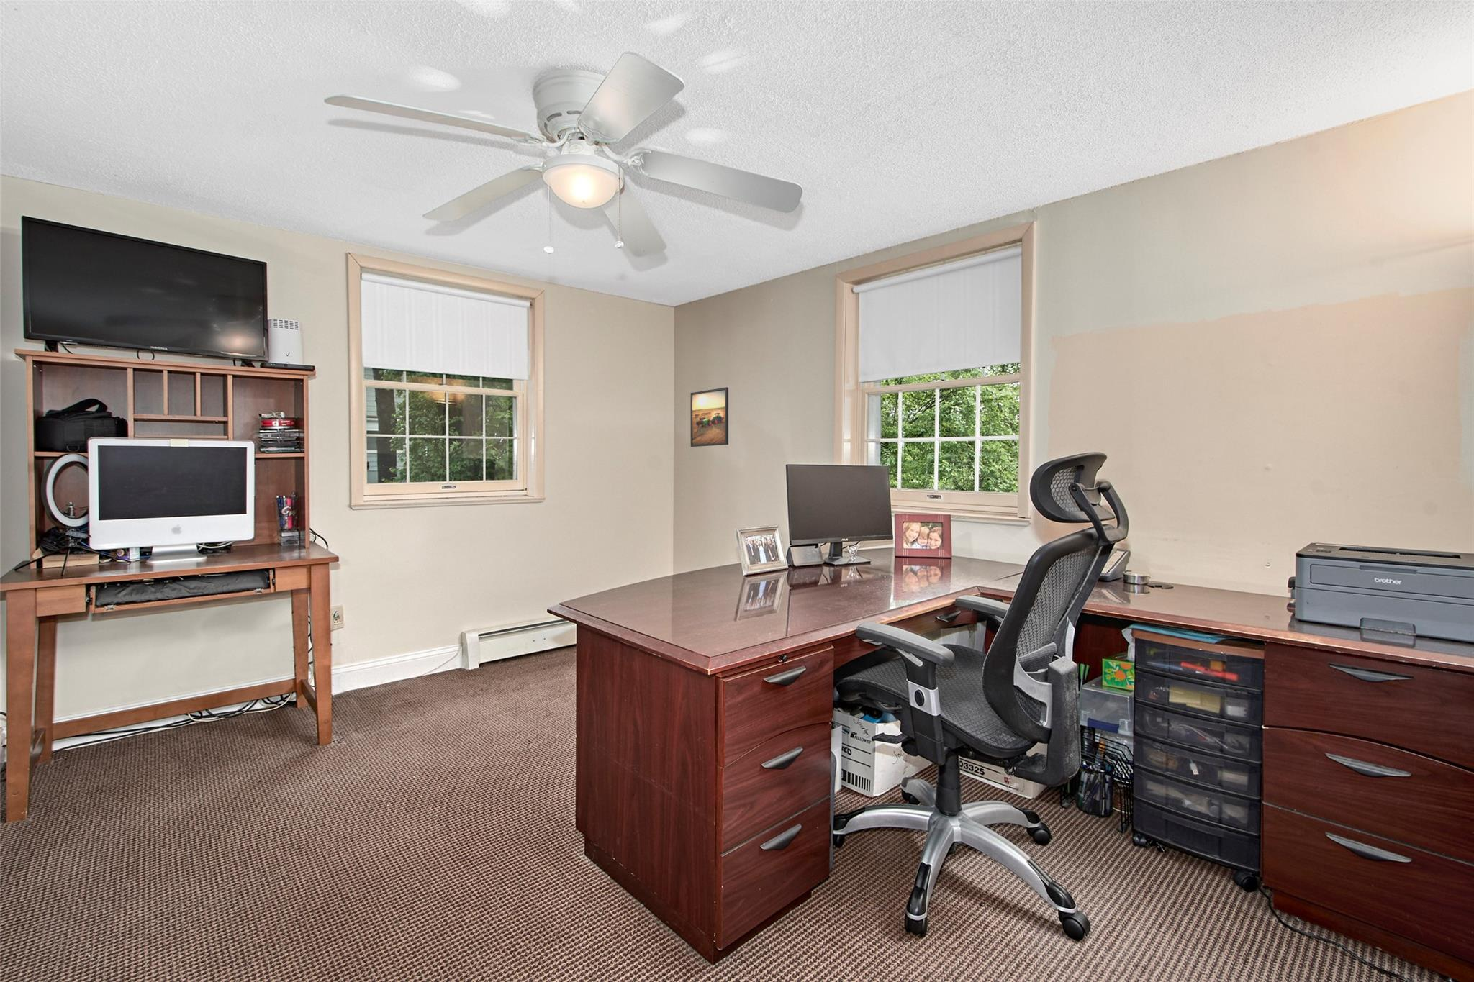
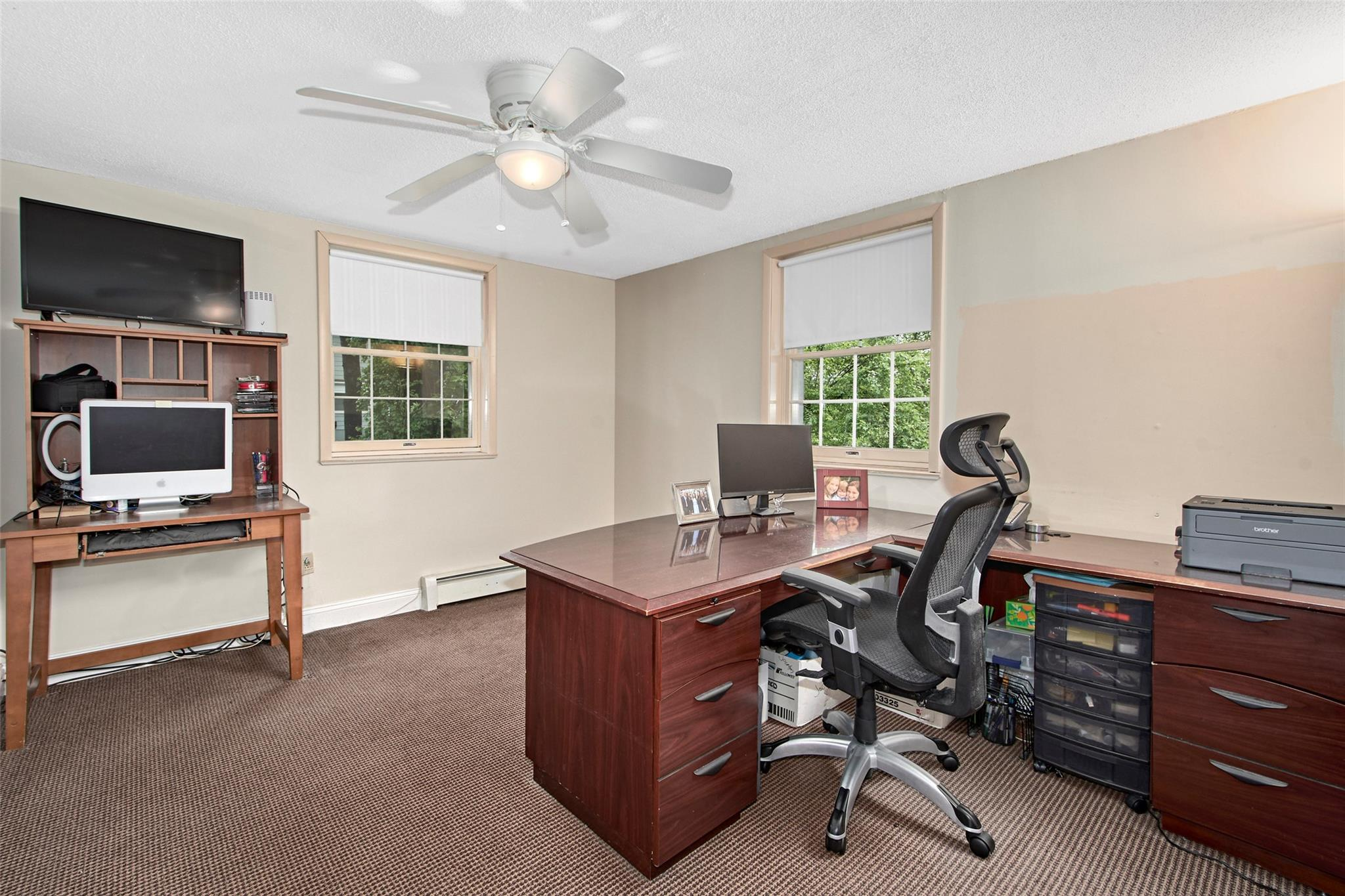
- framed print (709, 418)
